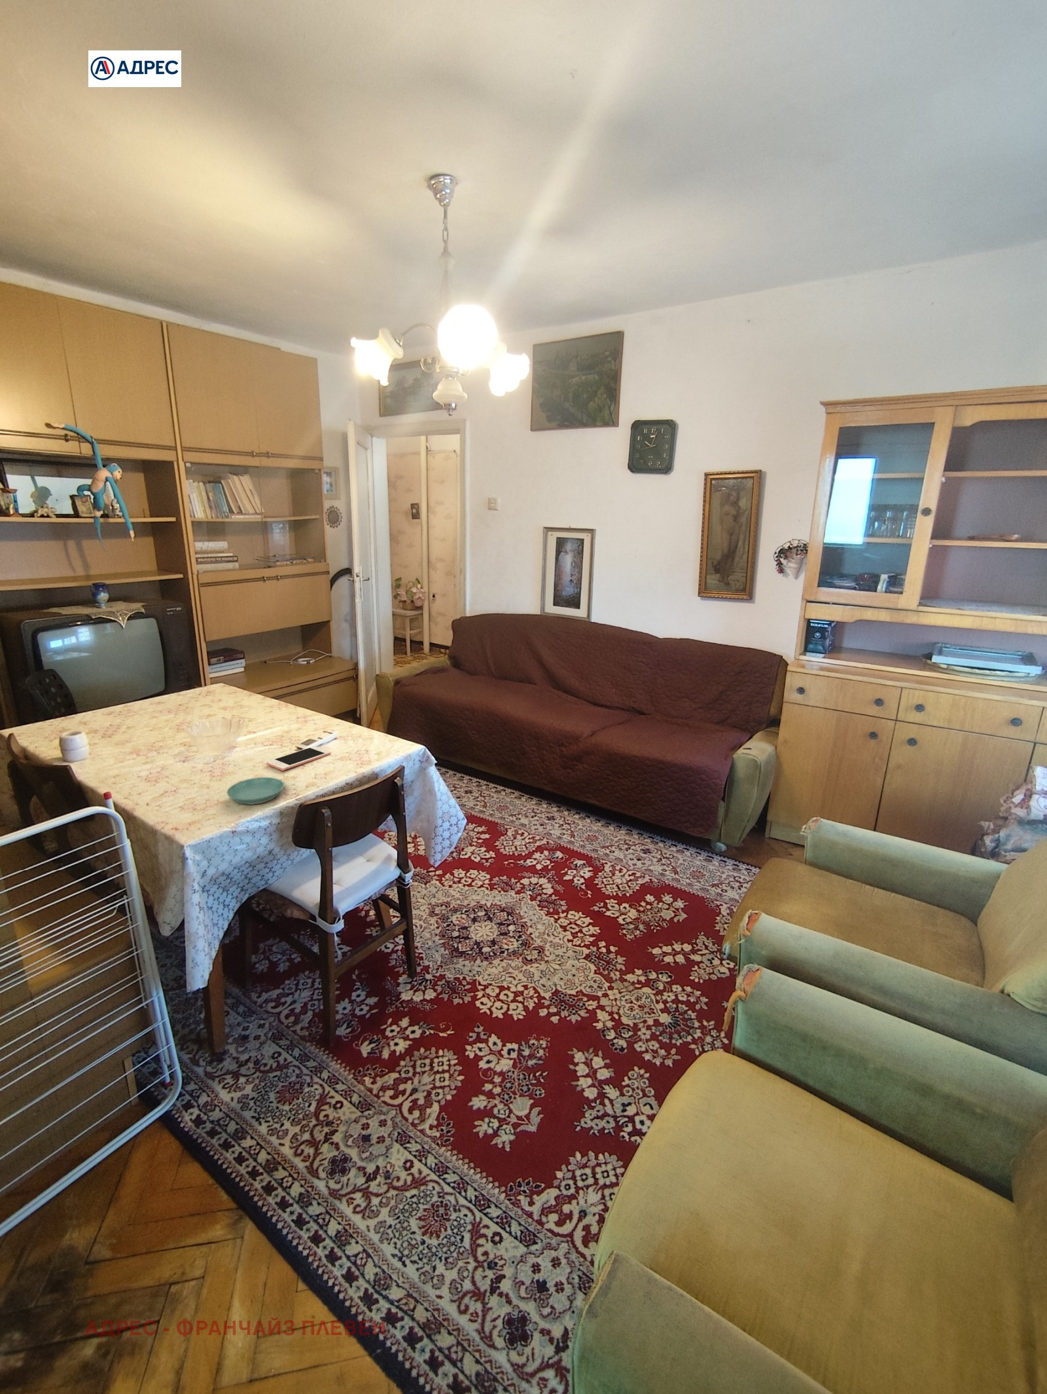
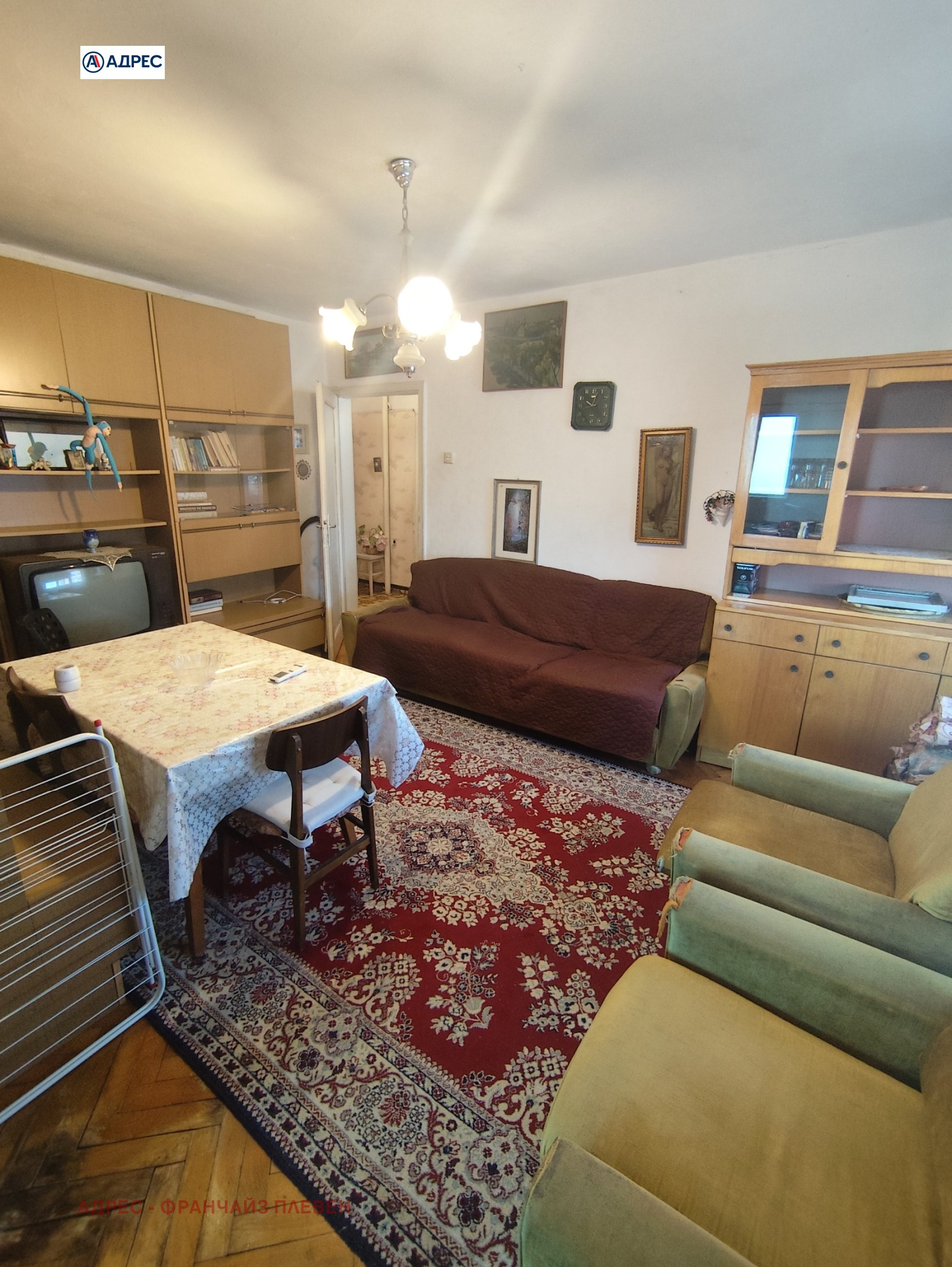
- cell phone (299, 758)
- saucer (256, 791)
